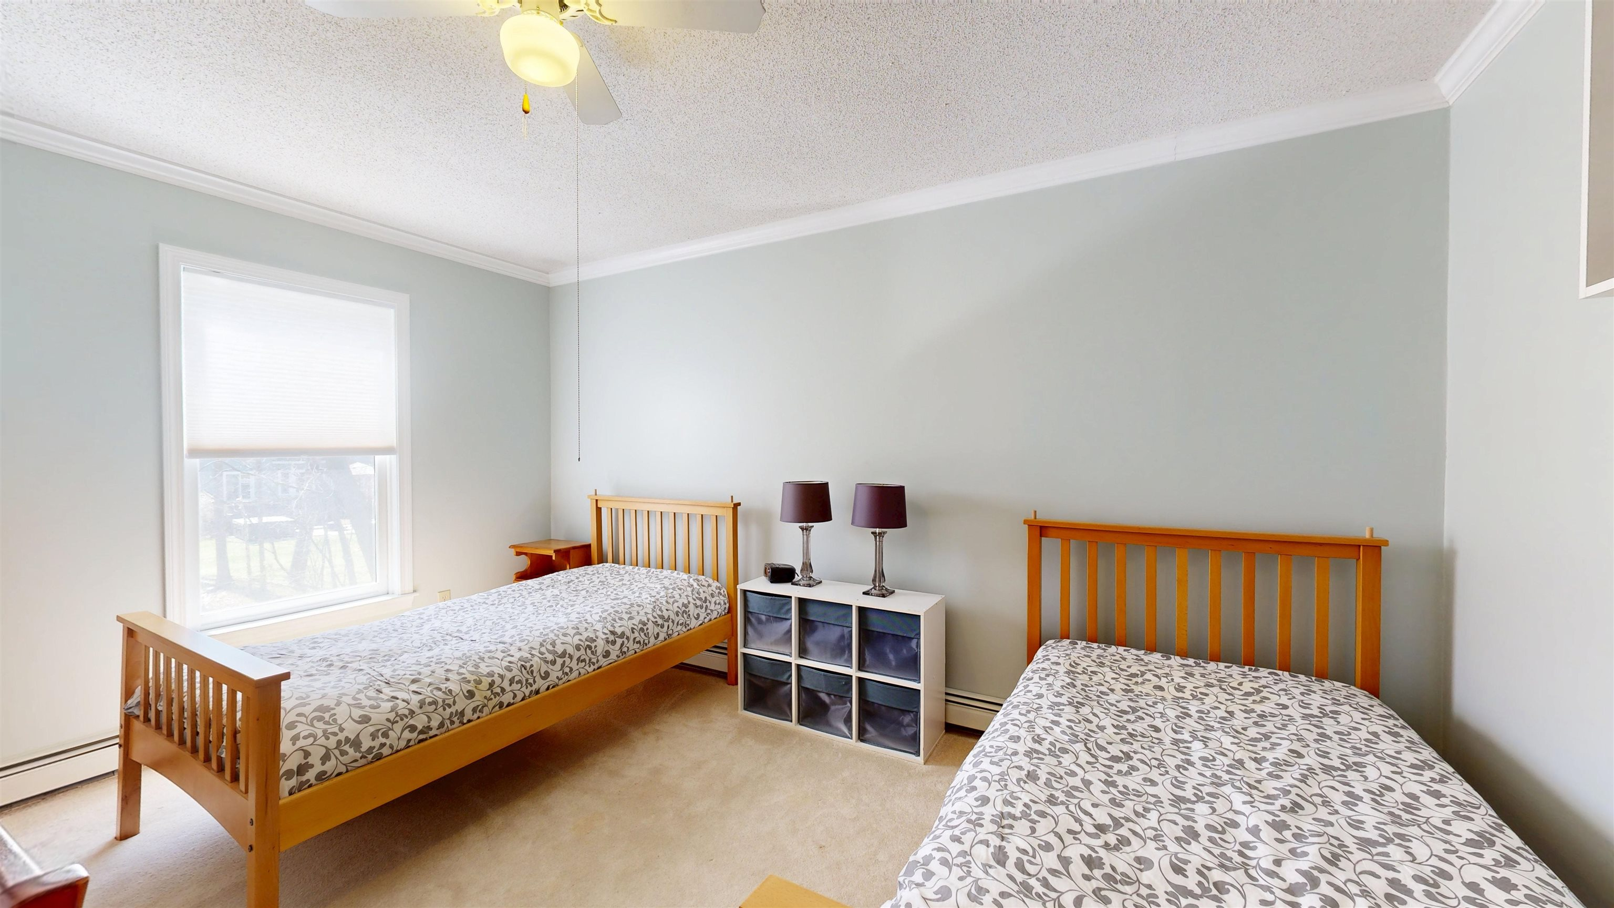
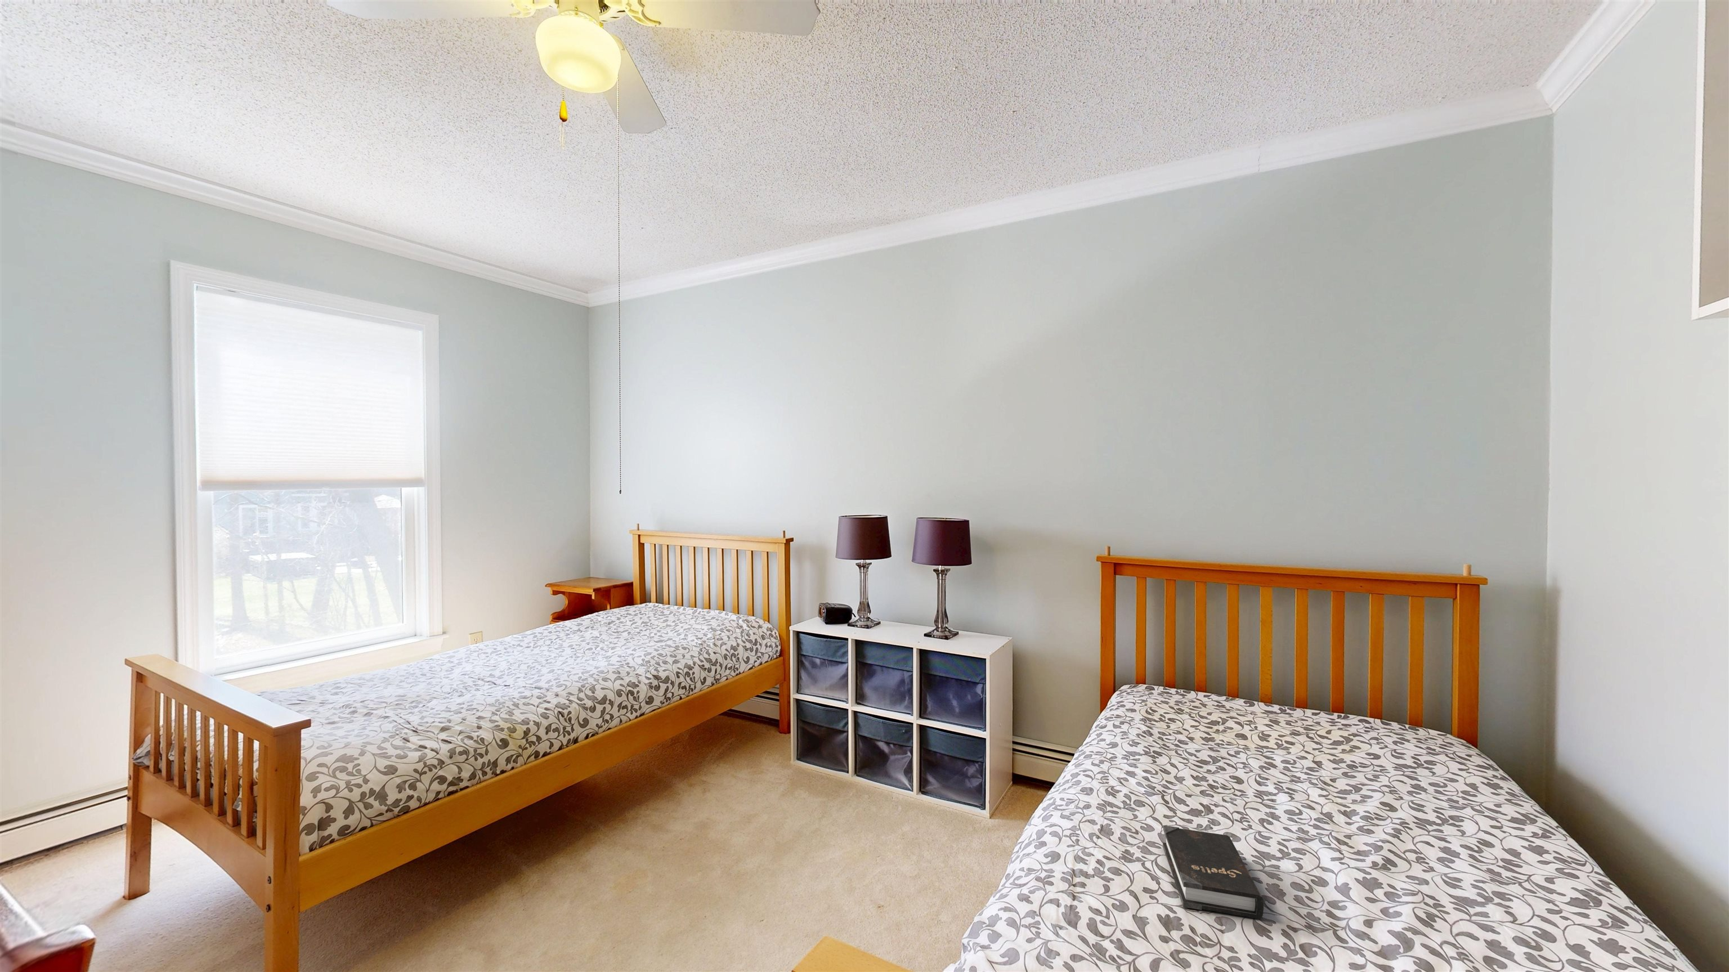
+ hardback book (1209, 868)
